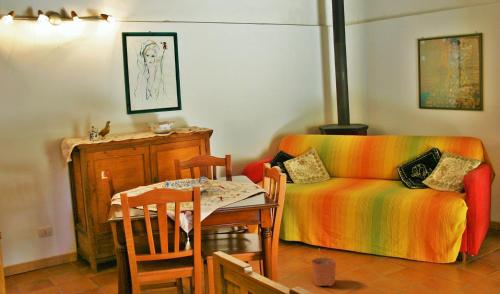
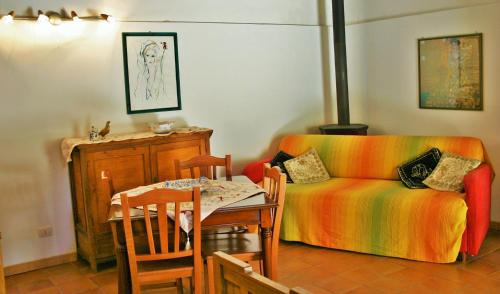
- plant pot (323, 266)
